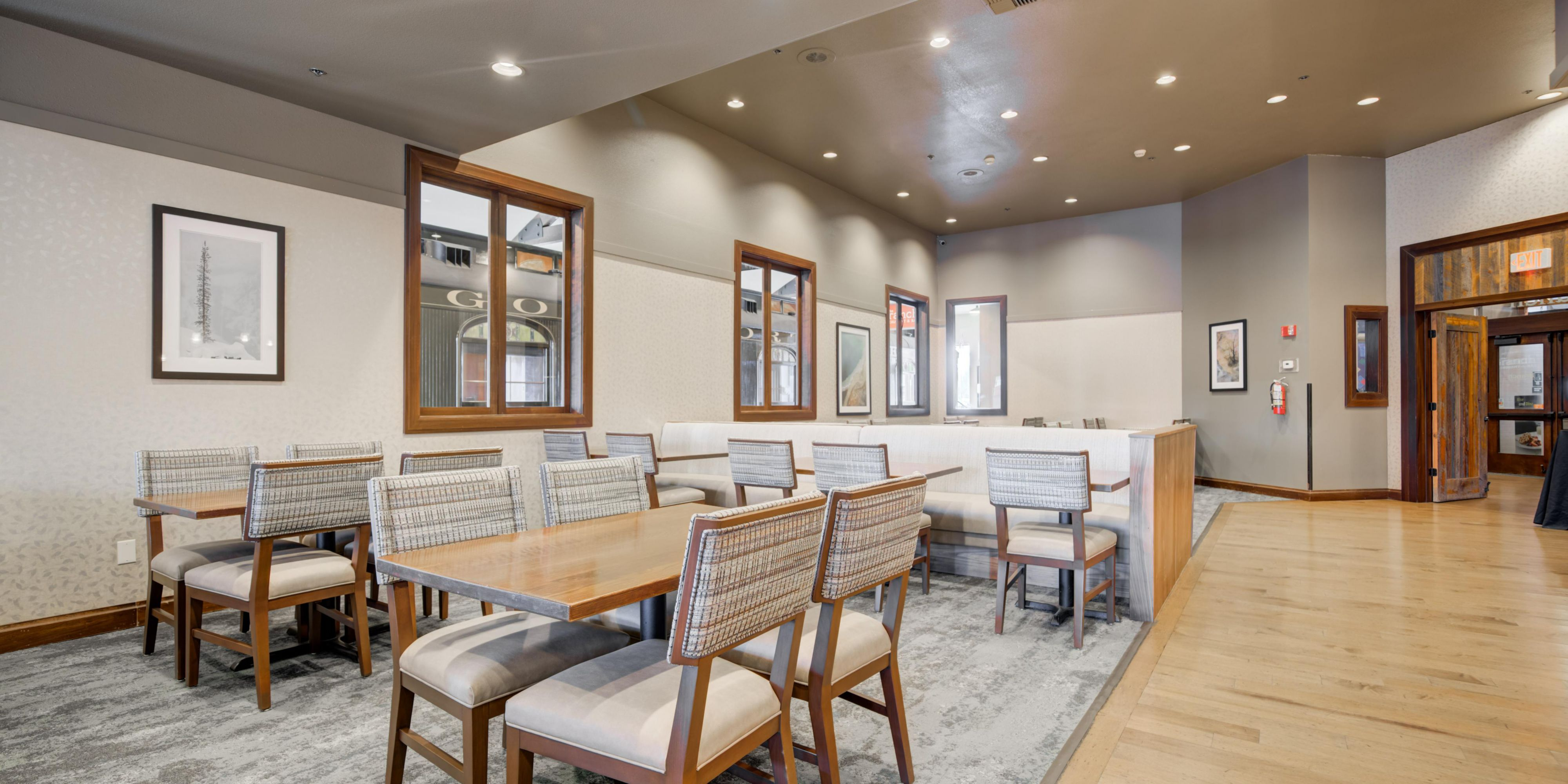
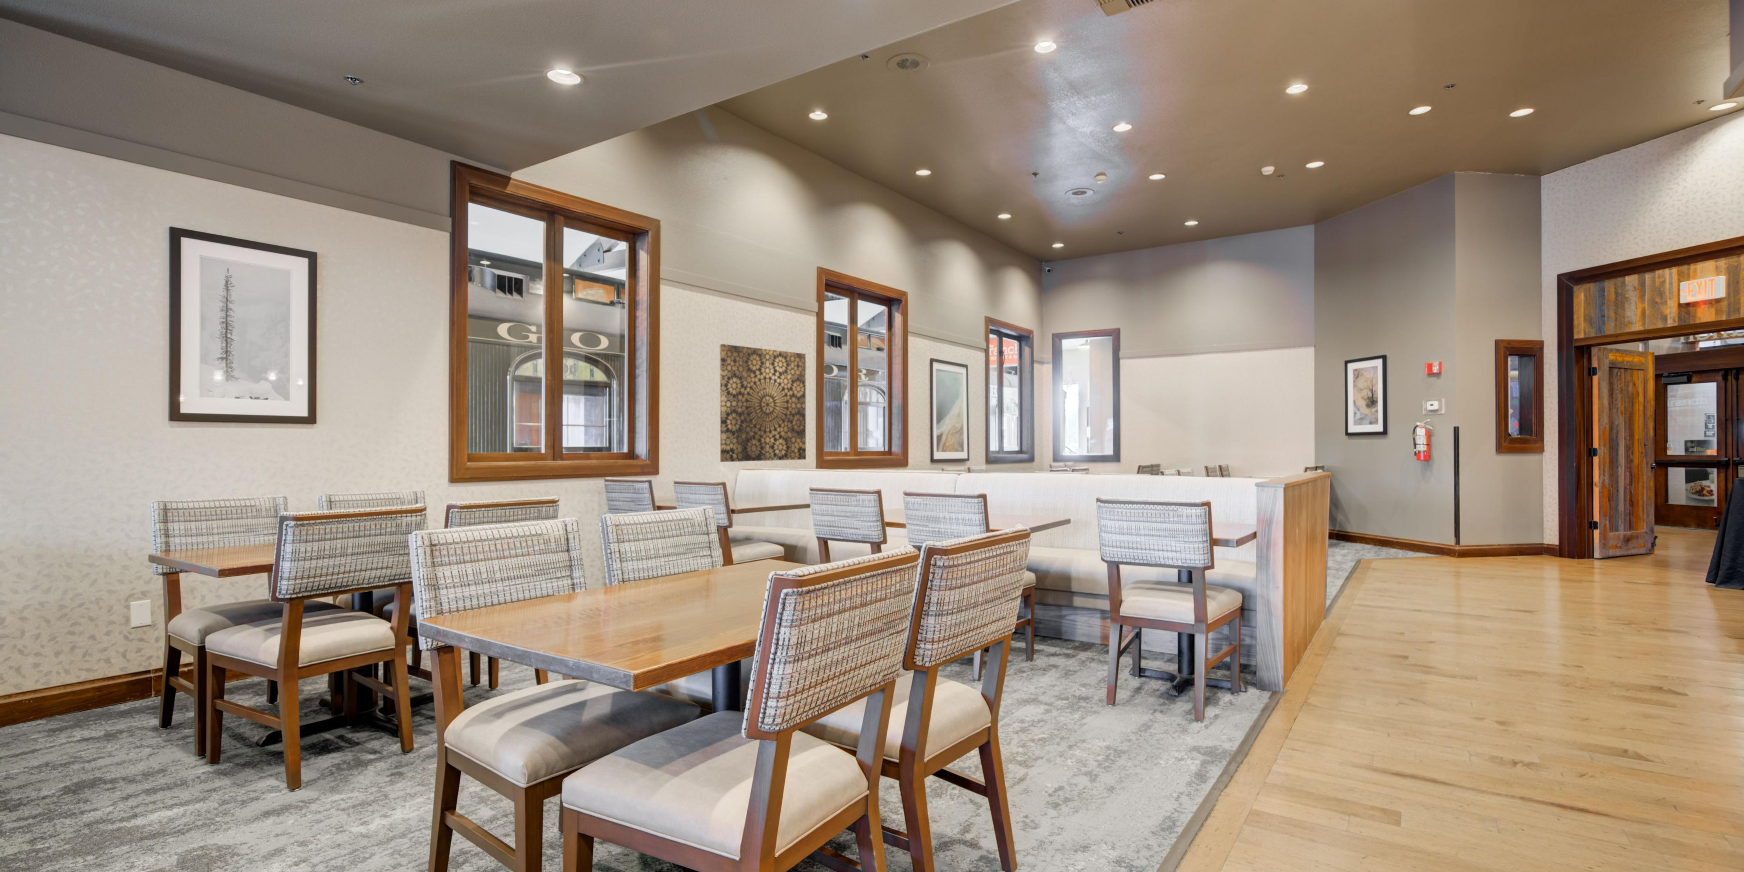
+ wall art (765, 405)
